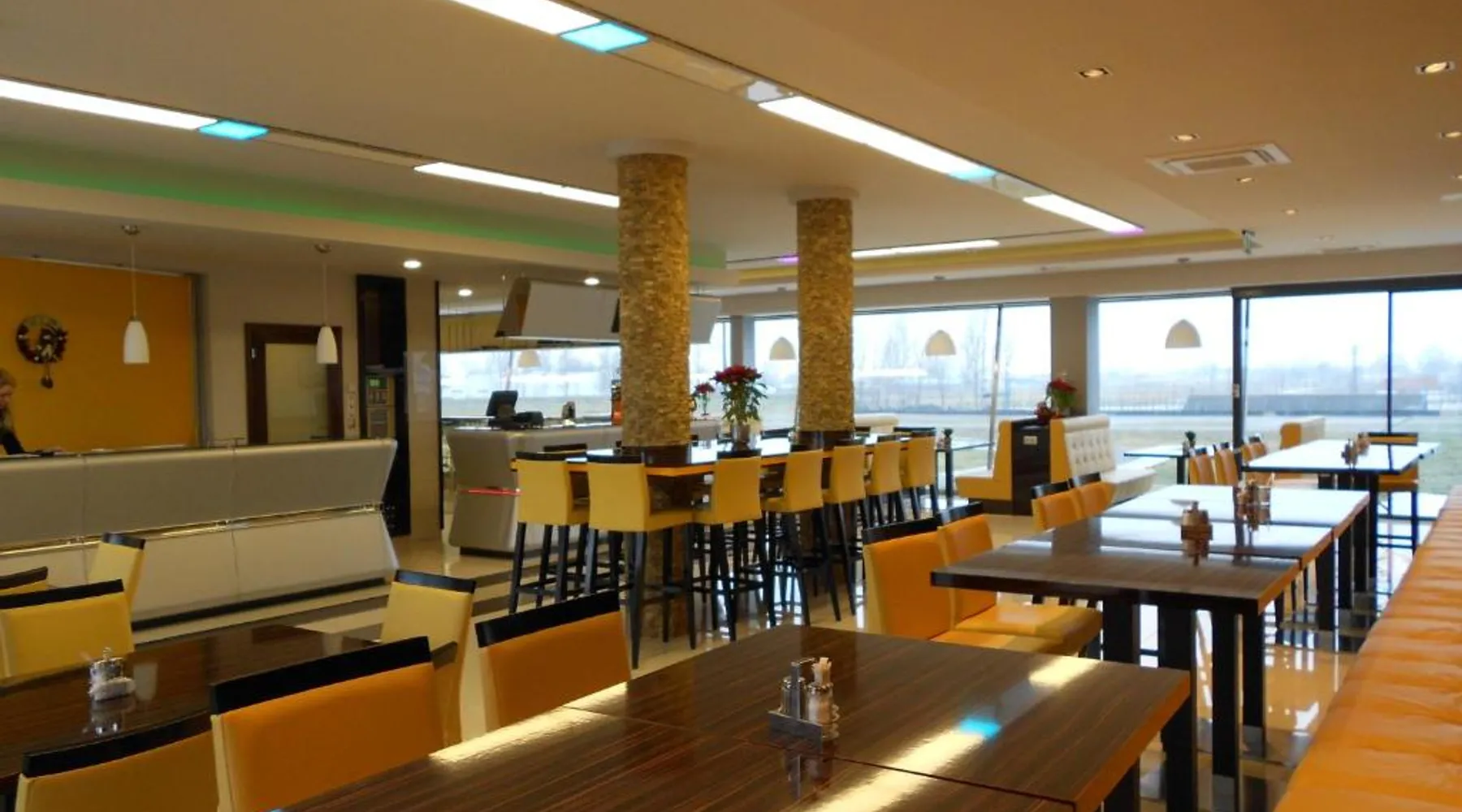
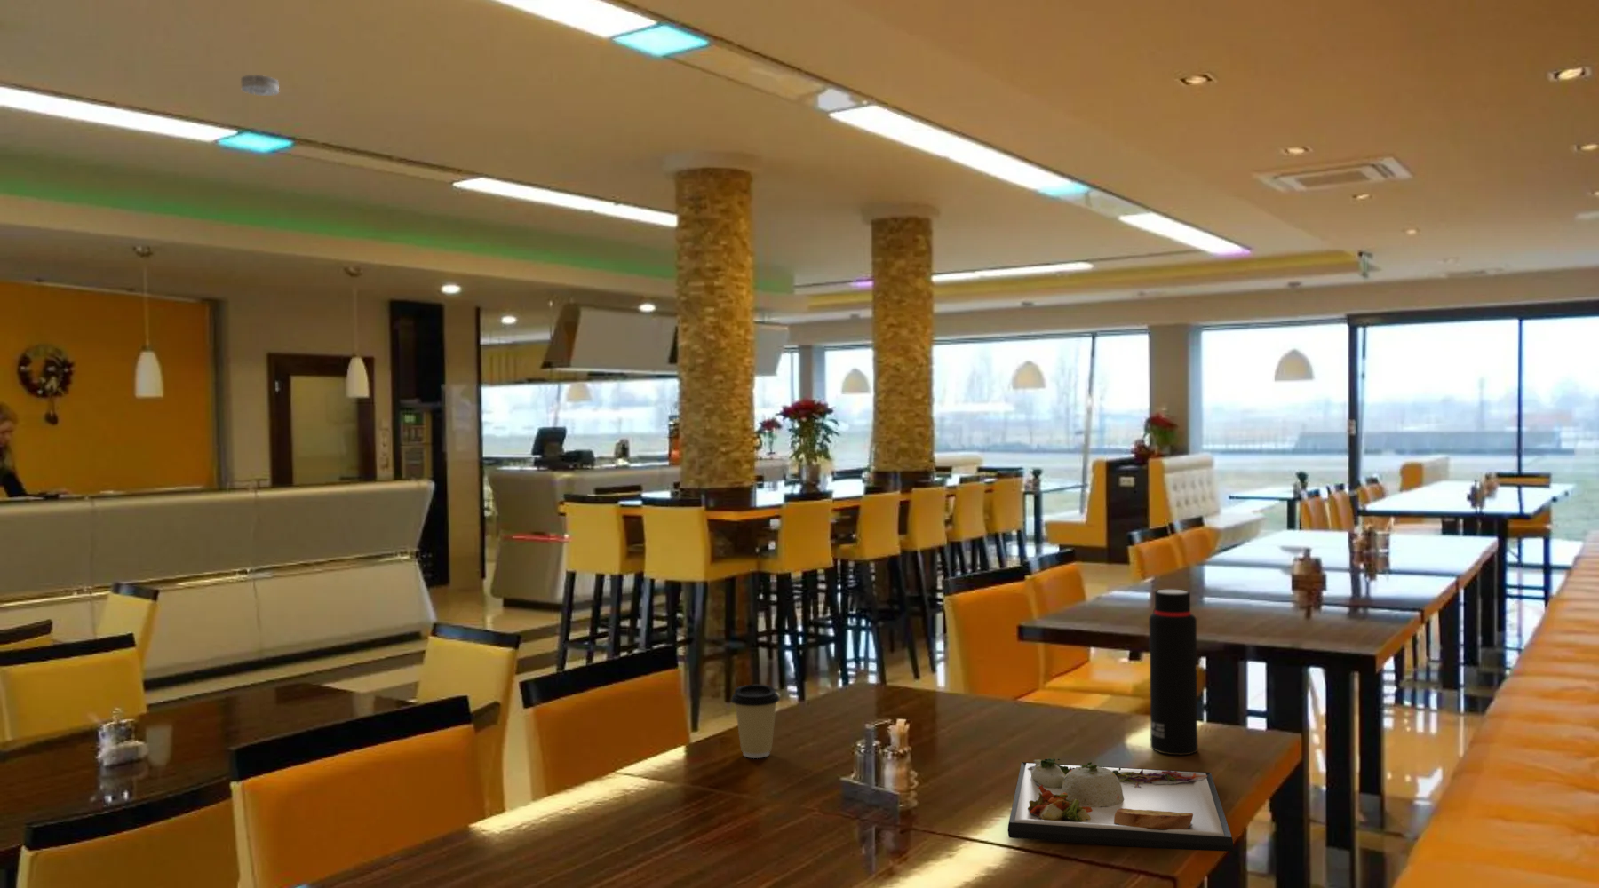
+ smoke detector (259, 84)
+ coffee cup (755, 721)
+ dinner plate (1116, 786)
+ water bottle (1170, 669)
